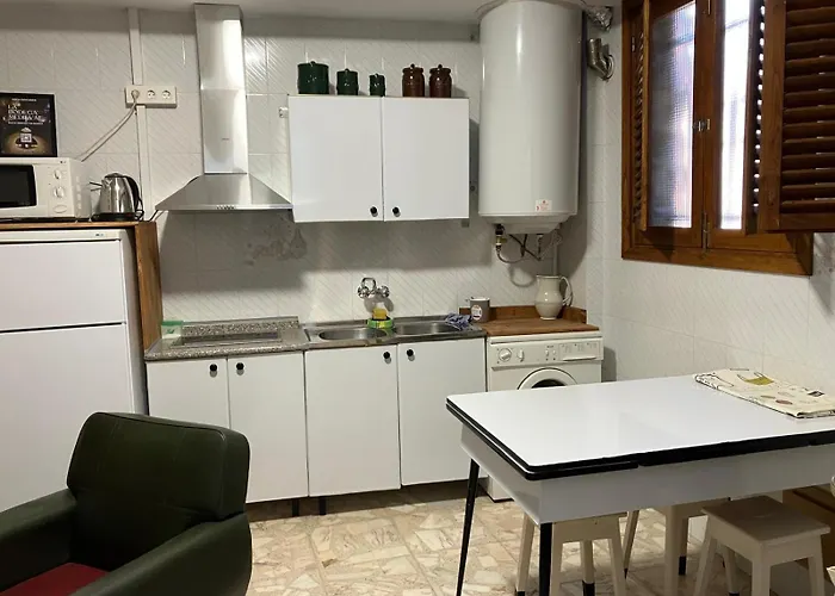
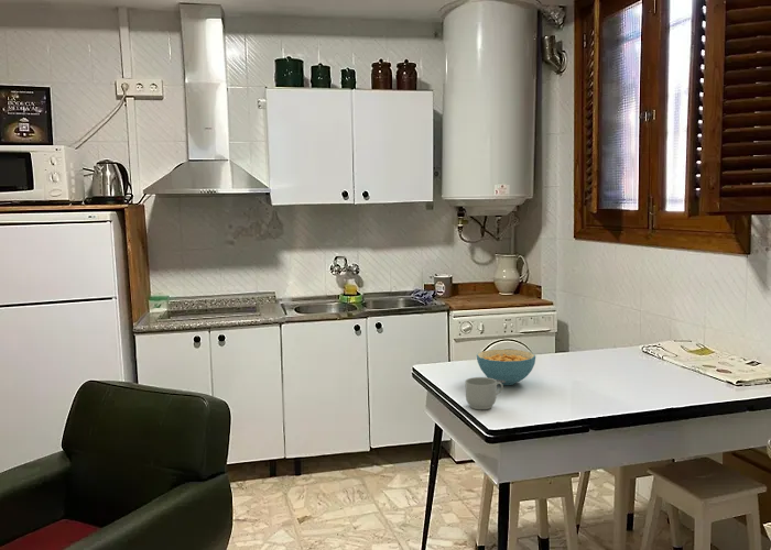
+ cereal bowl (506, 369)
+ mug (485, 393)
